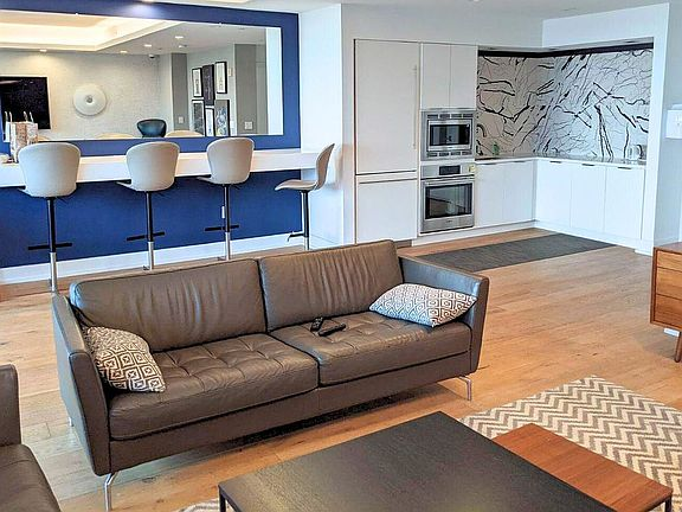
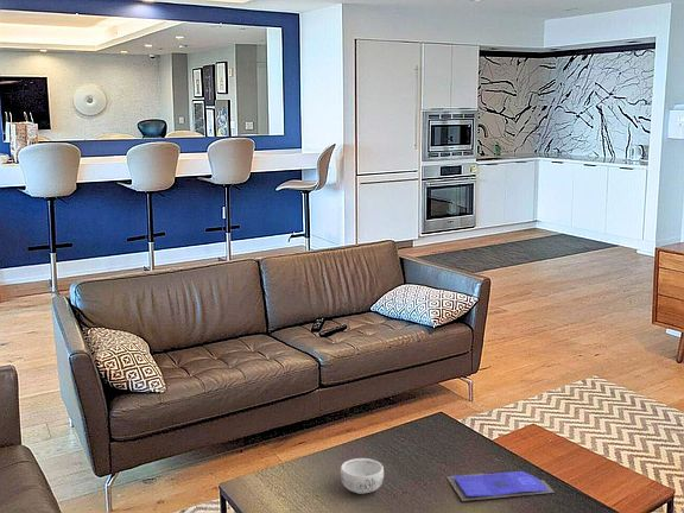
+ decorative bowl (363, 475)
+ booklet (499, 482)
